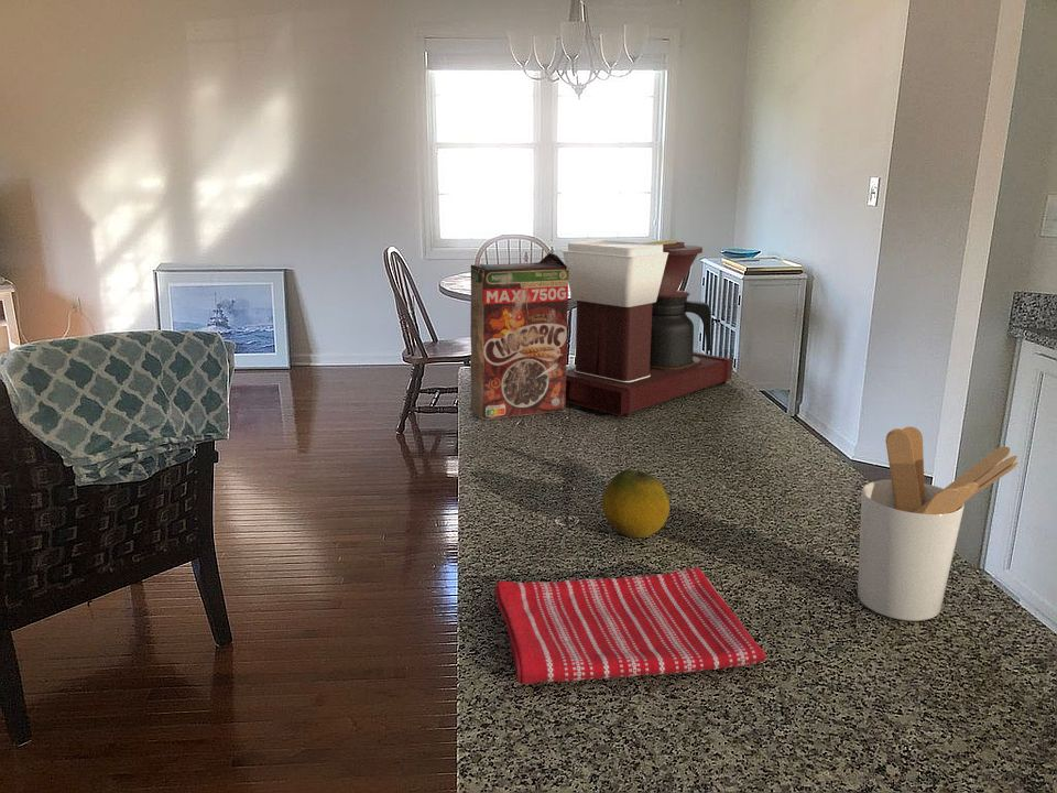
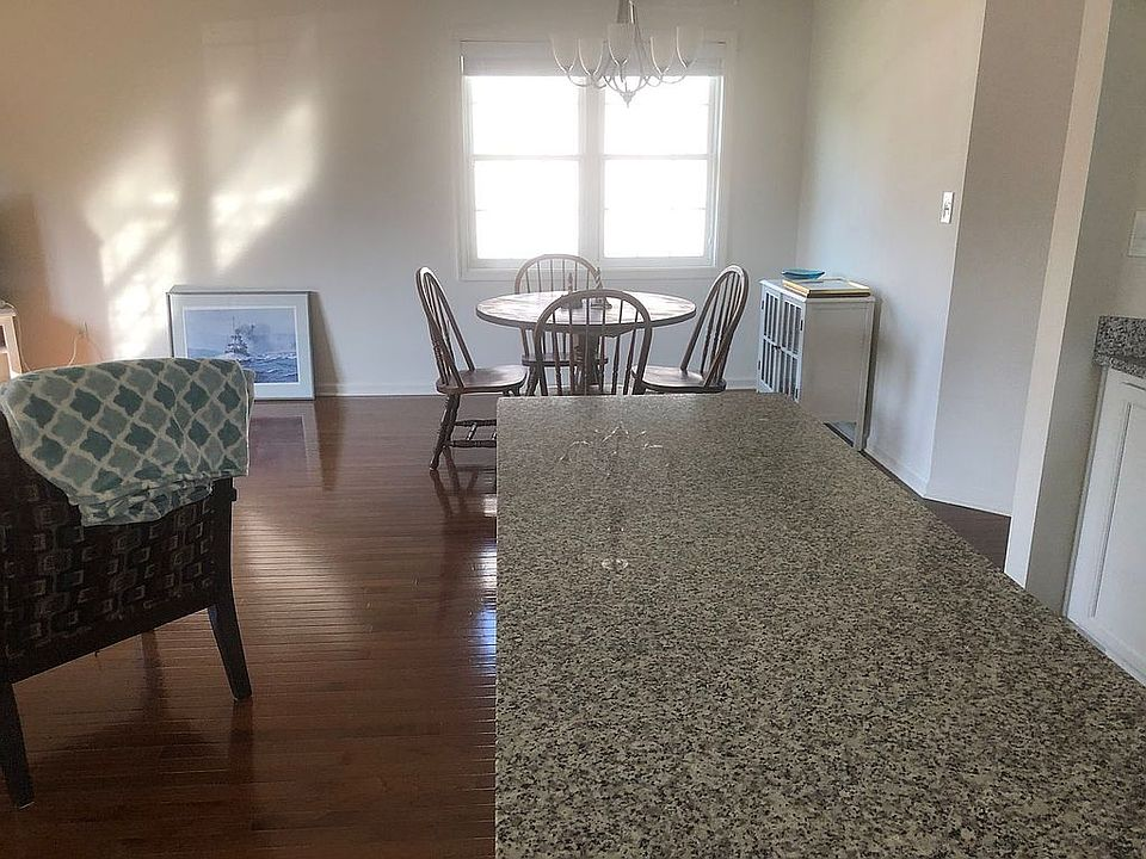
- utensil holder (934, 524)
- coffee maker (645, 317)
- cereal box (517, 334)
- fruit (635, 503)
- dish towel (619, 620)
